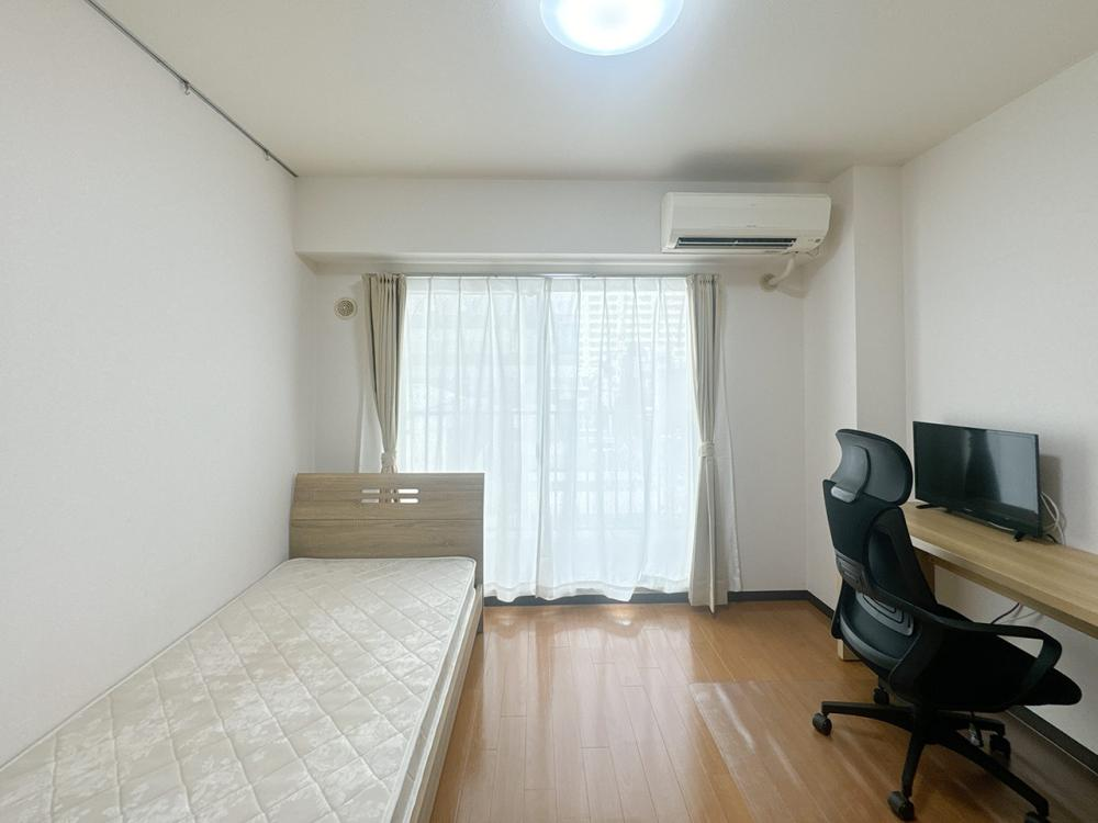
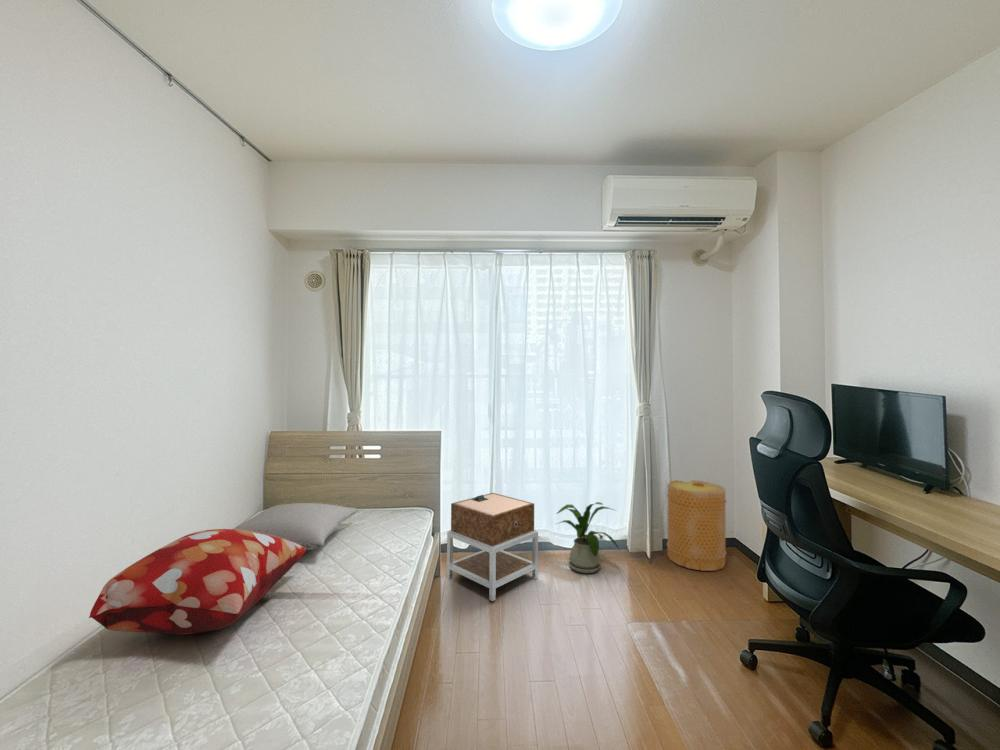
+ pillow (294, 525)
+ nightstand (492, 539)
+ house plant (584, 529)
+ basket (695, 522)
+ decorative pillow (212, 577)
